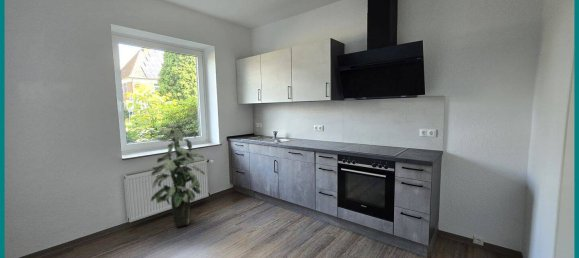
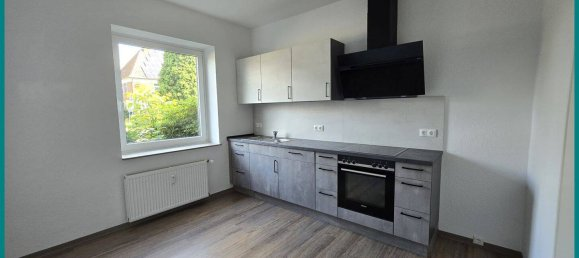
- indoor plant (176, 174)
